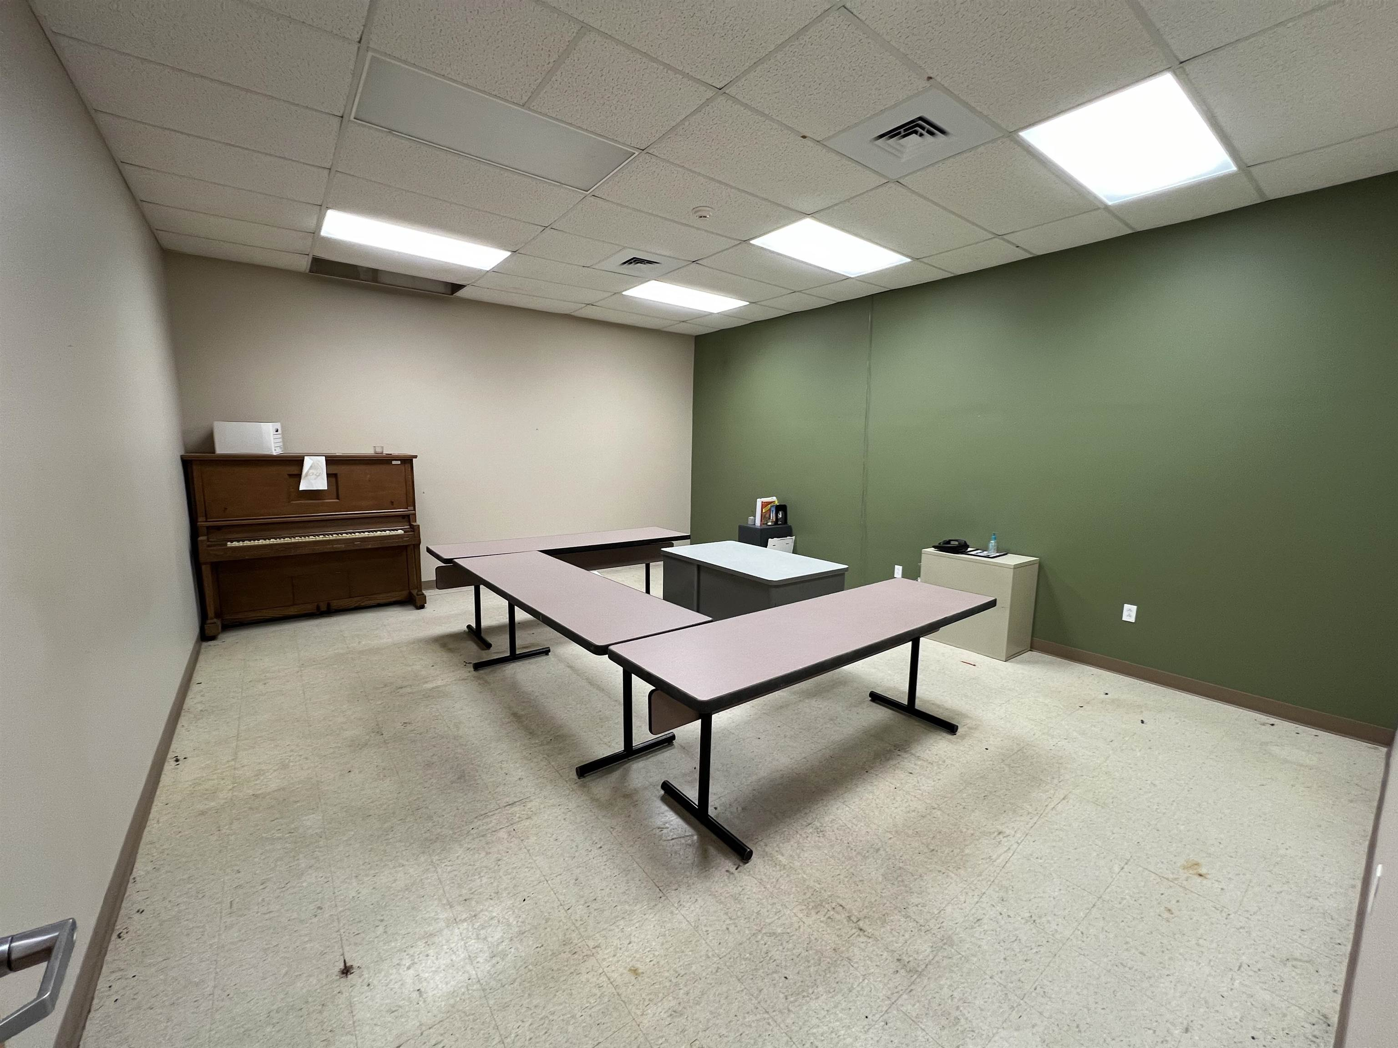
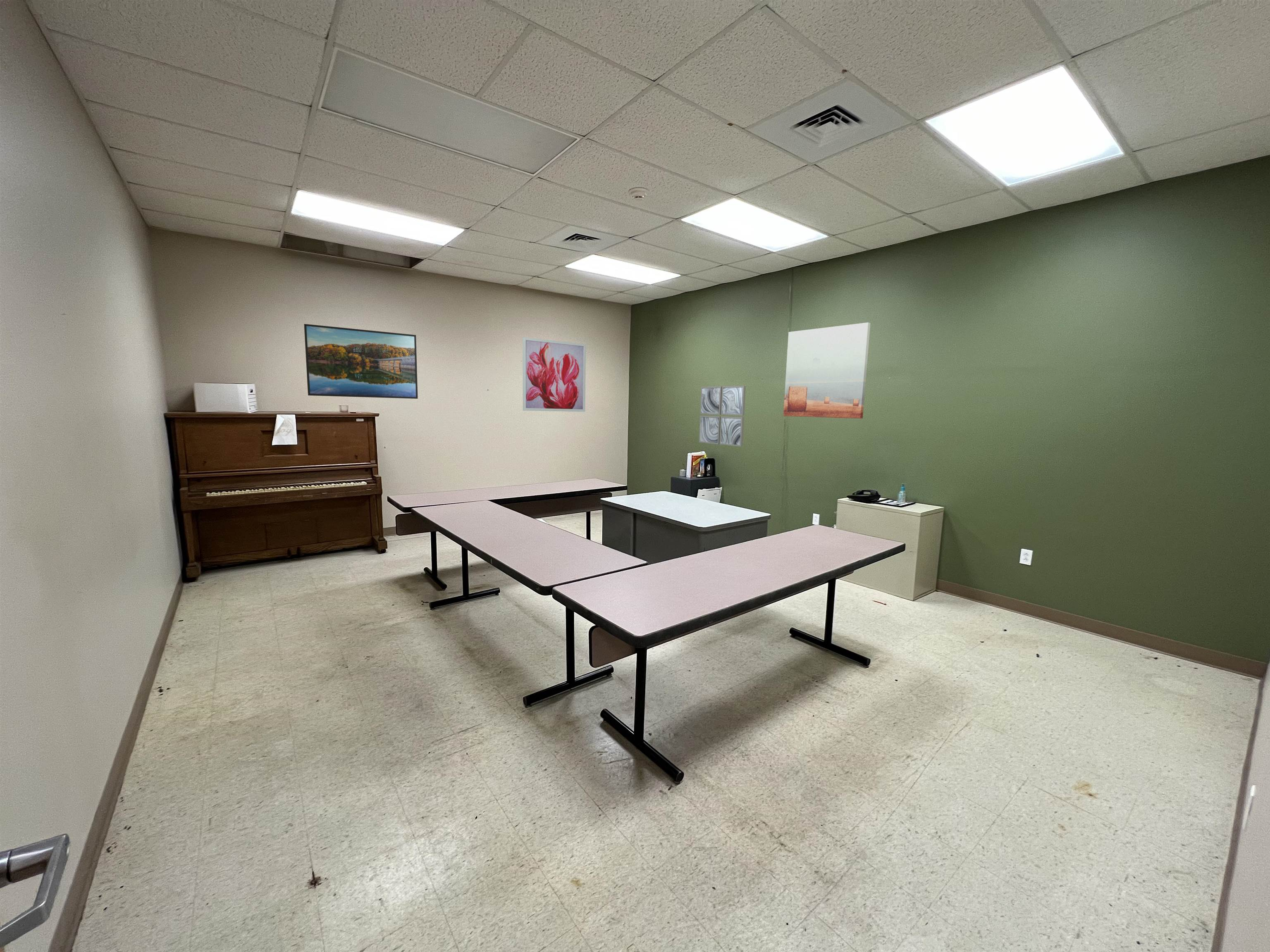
+ wall art (721, 414)
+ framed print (364, 364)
+ wall art (824, 373)
+ wall art (555, 376)
